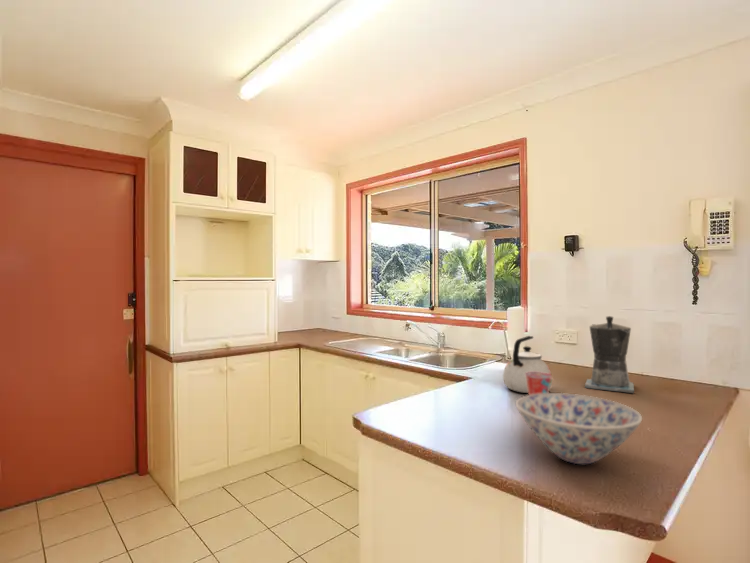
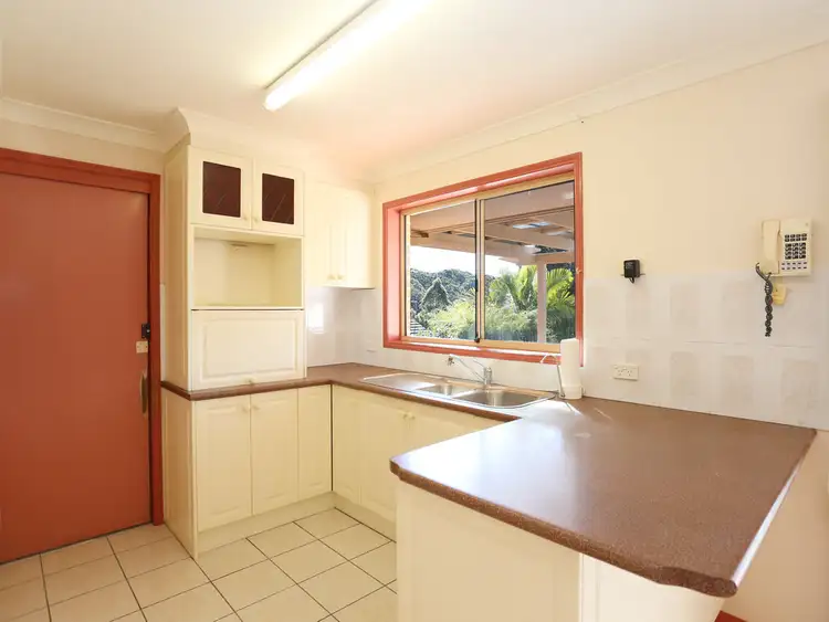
- bowl (575, 433)
- cup (537, 391)
- coffee maker (609, 351)
- kettle (527, 363)
